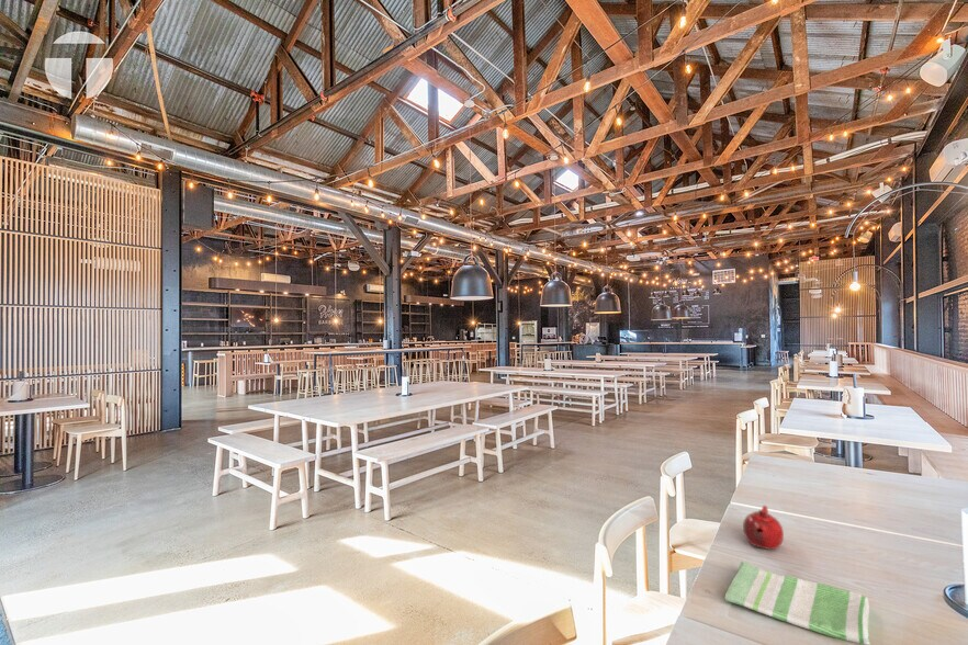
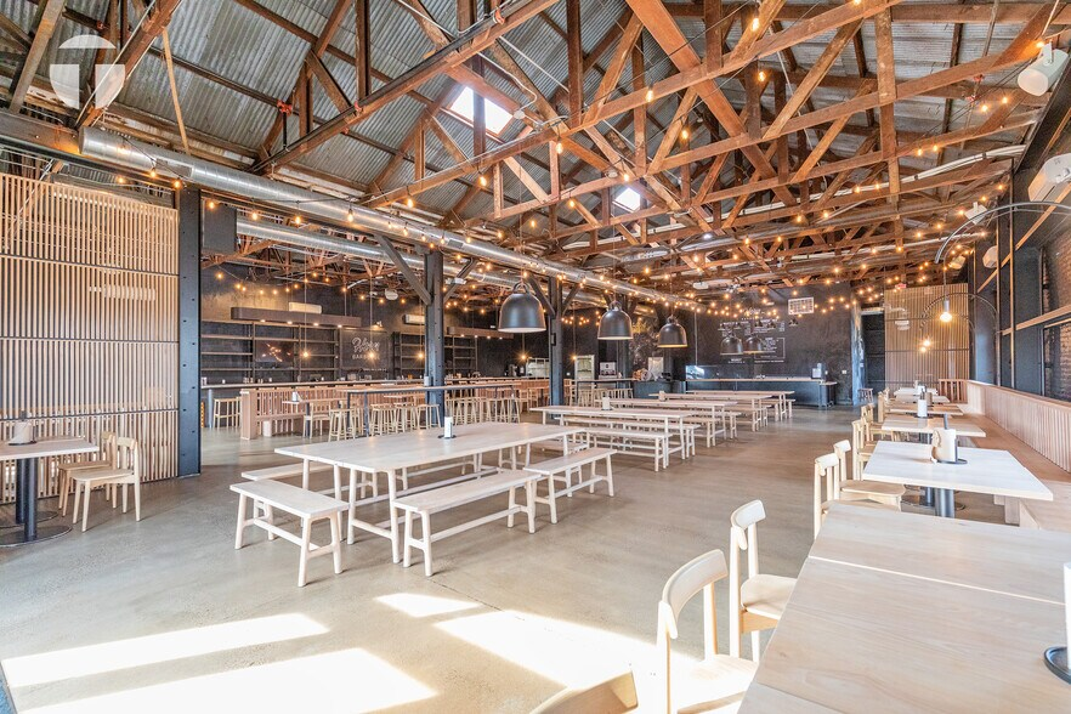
- teapot (763, 527)
- dish towel (796, 598)
